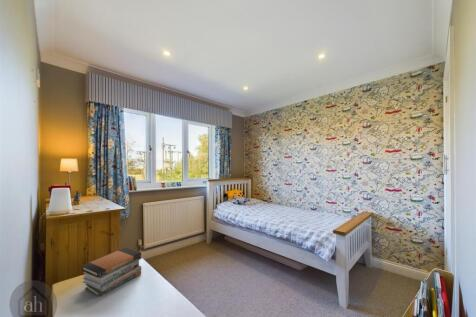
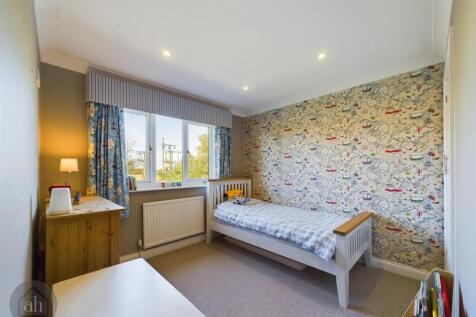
- book stack (113, 270)
